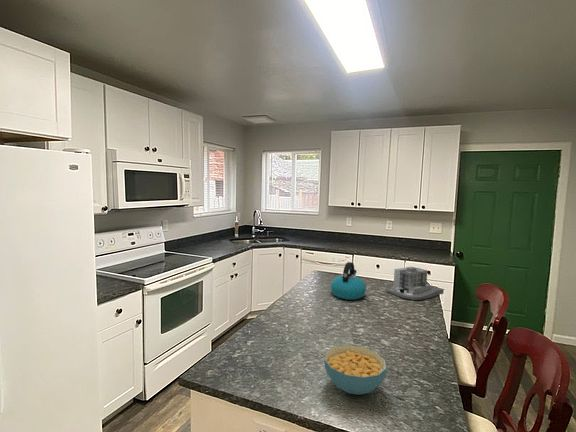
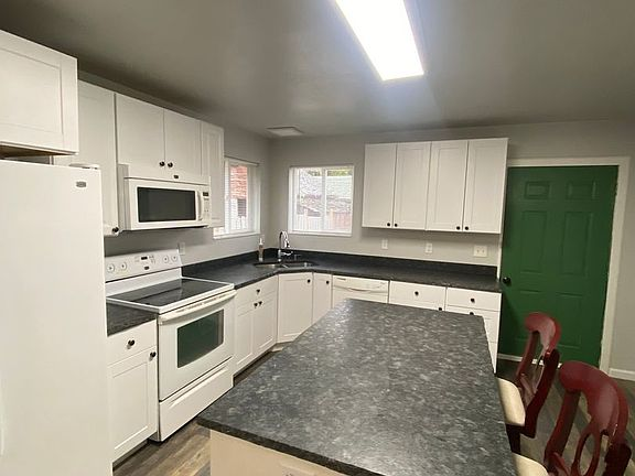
- architectural model (415, 281)
- cereal bowl (354, 374)
- kettle (349, 278)
